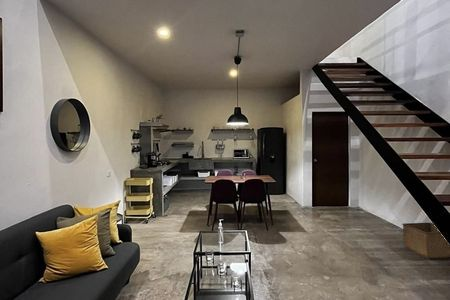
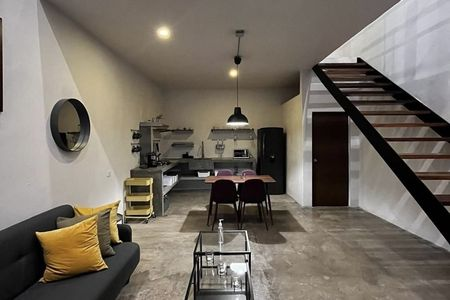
- storage bin (429, 239)
